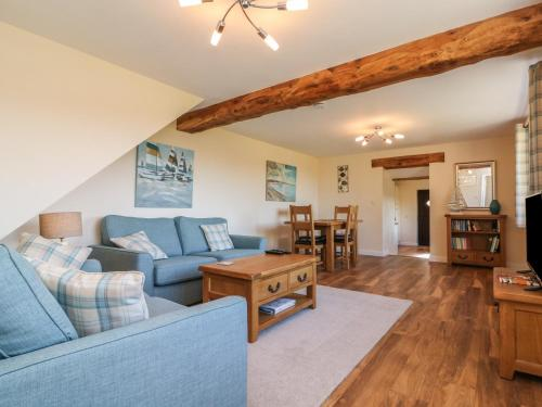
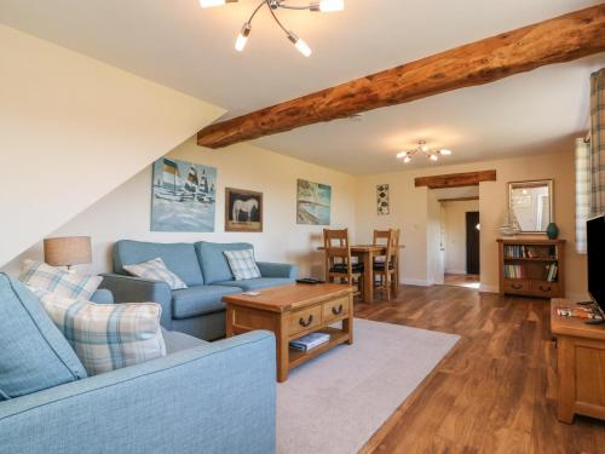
+ wall art (244, 211)
